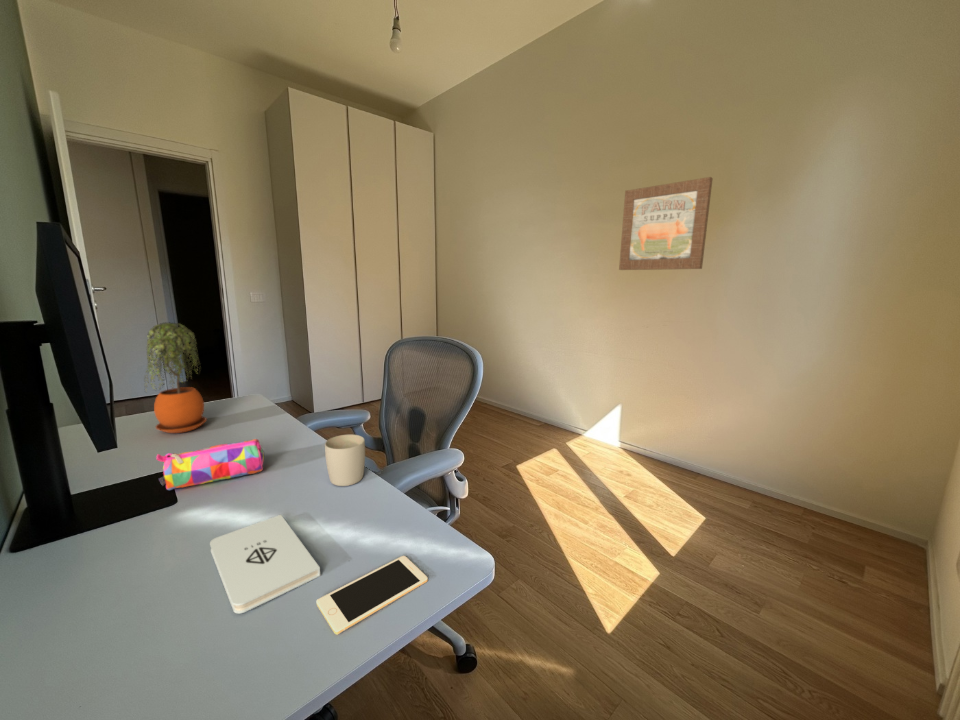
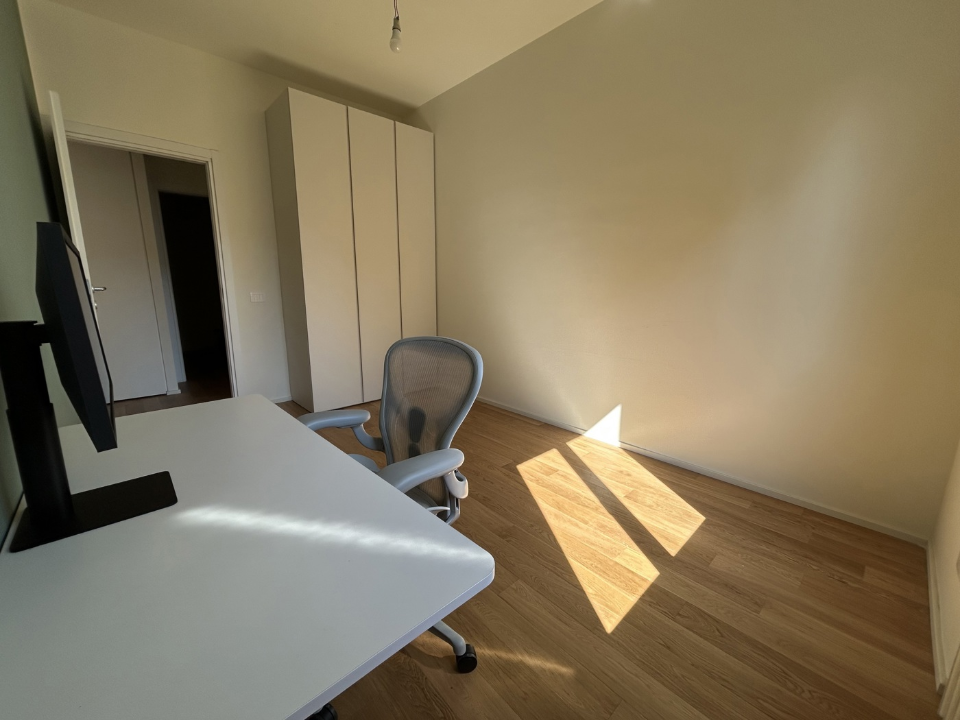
- mug (342, 458)
- wall art (661, 227)
- pencil case (214, 462)
- notepad (261, 557)
- cell phone (374, 590)
- potted plant (171, 376)
